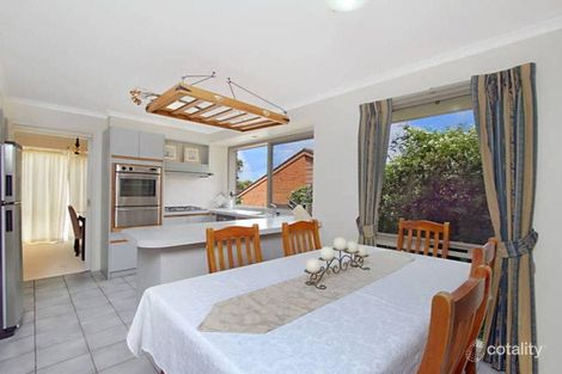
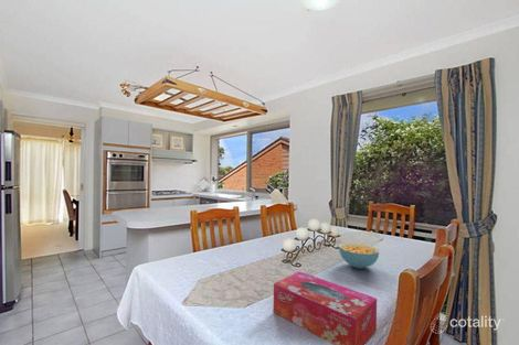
+ cereal bowl (358, 257)
+ tissue box (321, 305)
